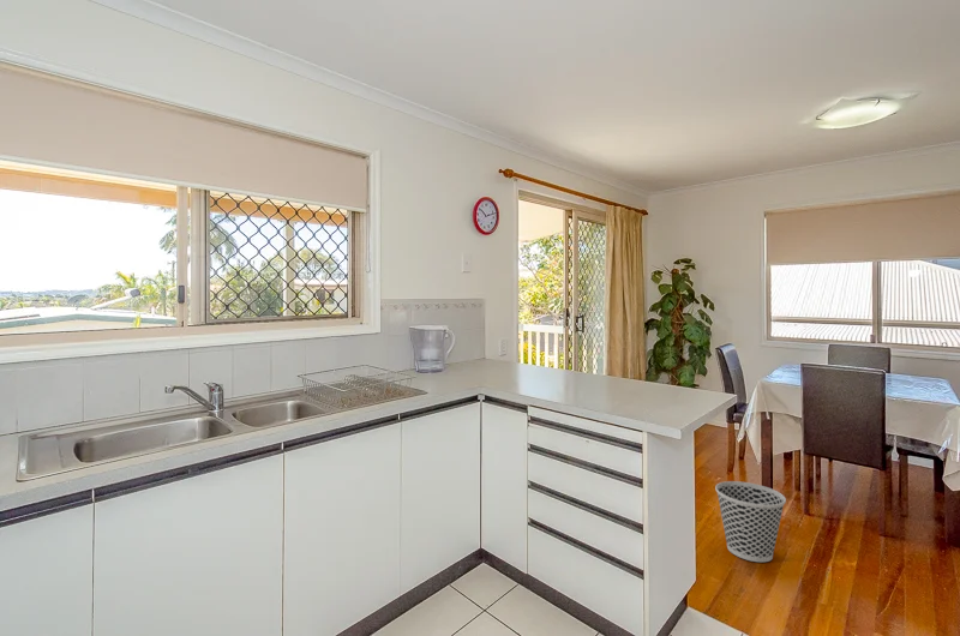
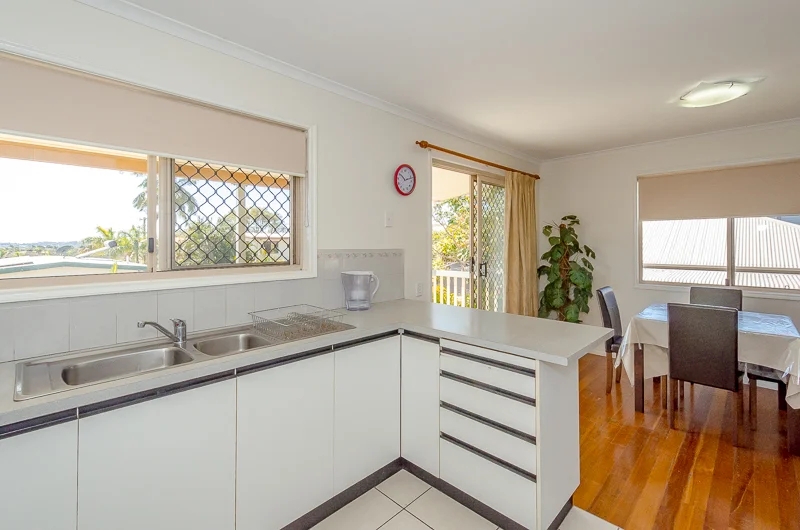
- wastebasket (749, 521)
